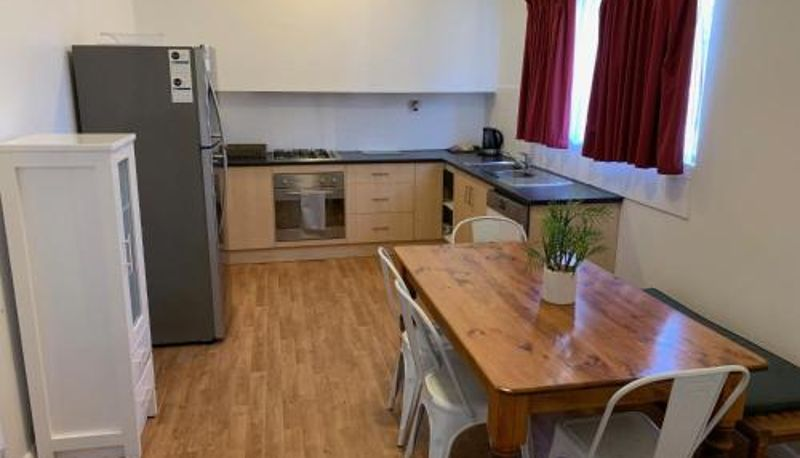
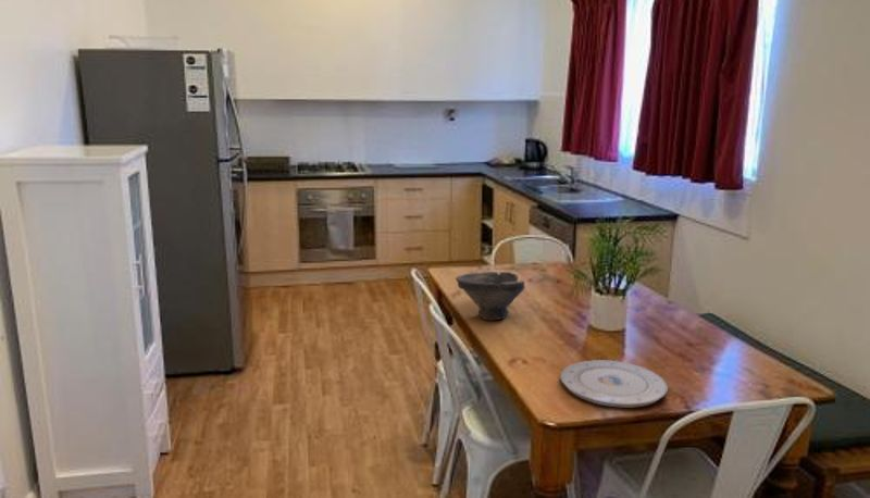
+ bowl (492, 294)
+ plate (612, 383)
